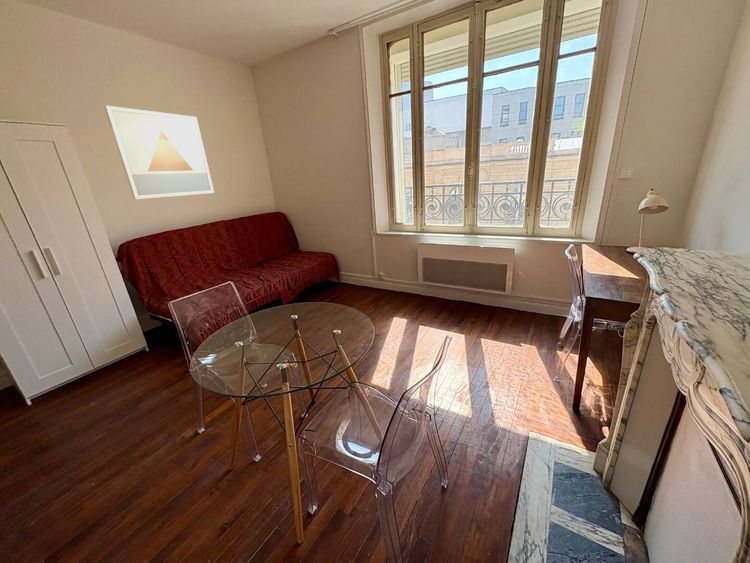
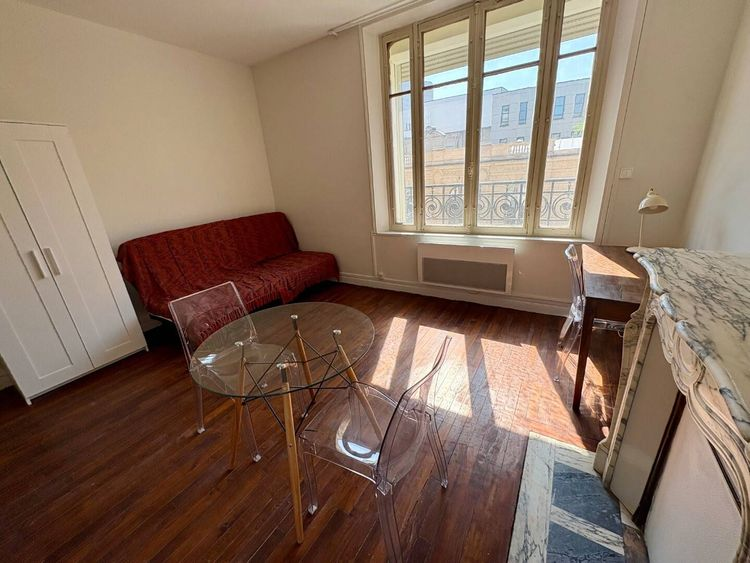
- wall art (166, 155)
